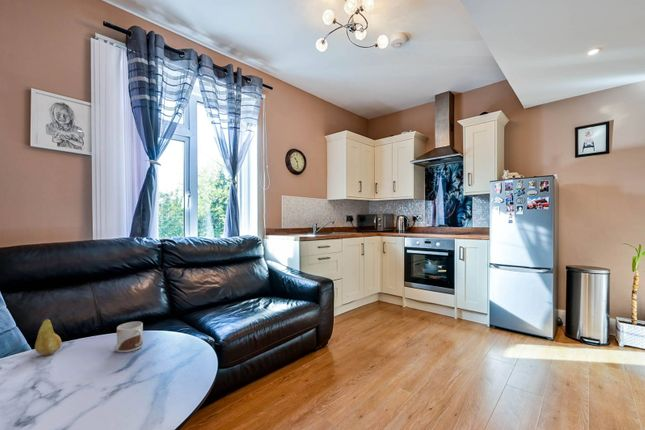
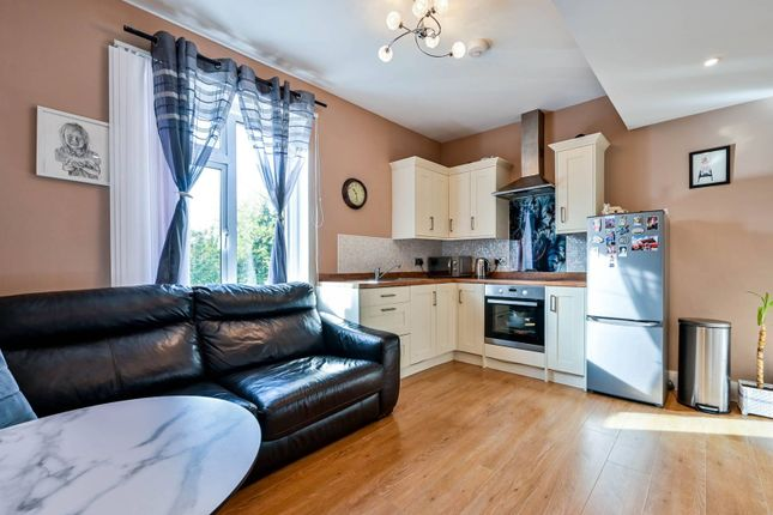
- mug (132, 337)
- fruit (48, 336)
